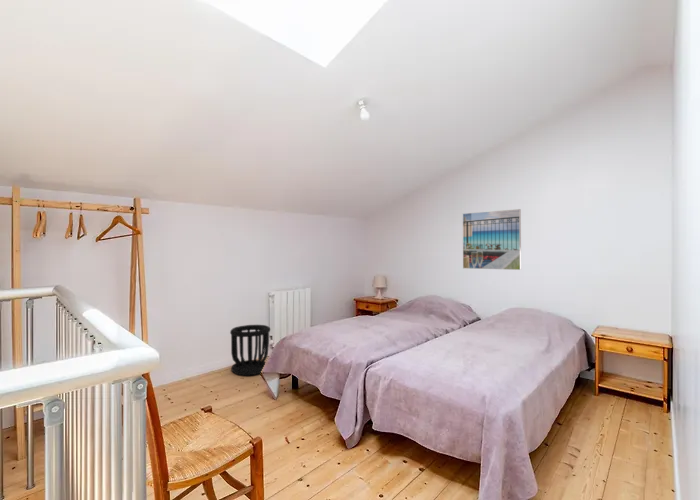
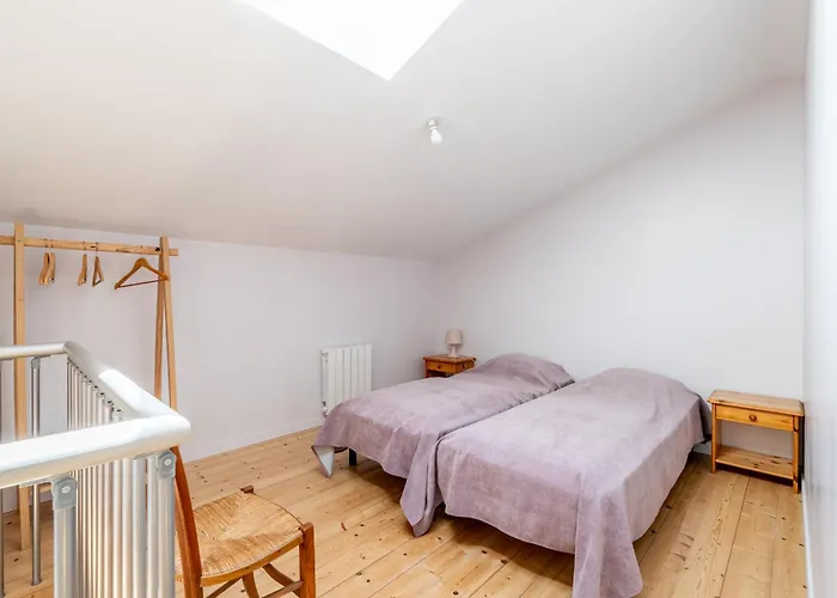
- wastebasket (250, 349)
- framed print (490, 240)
